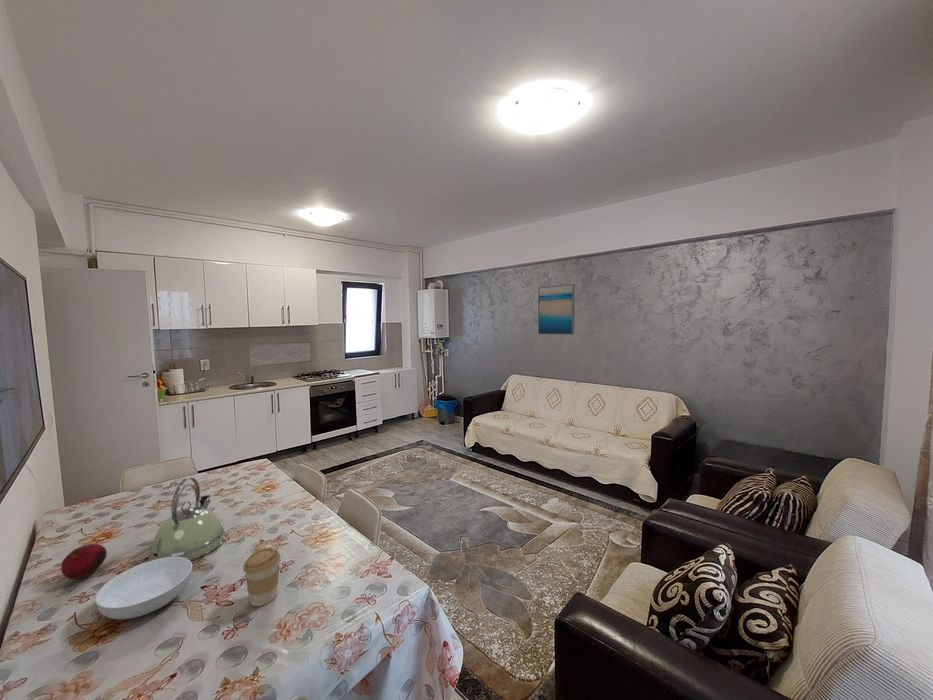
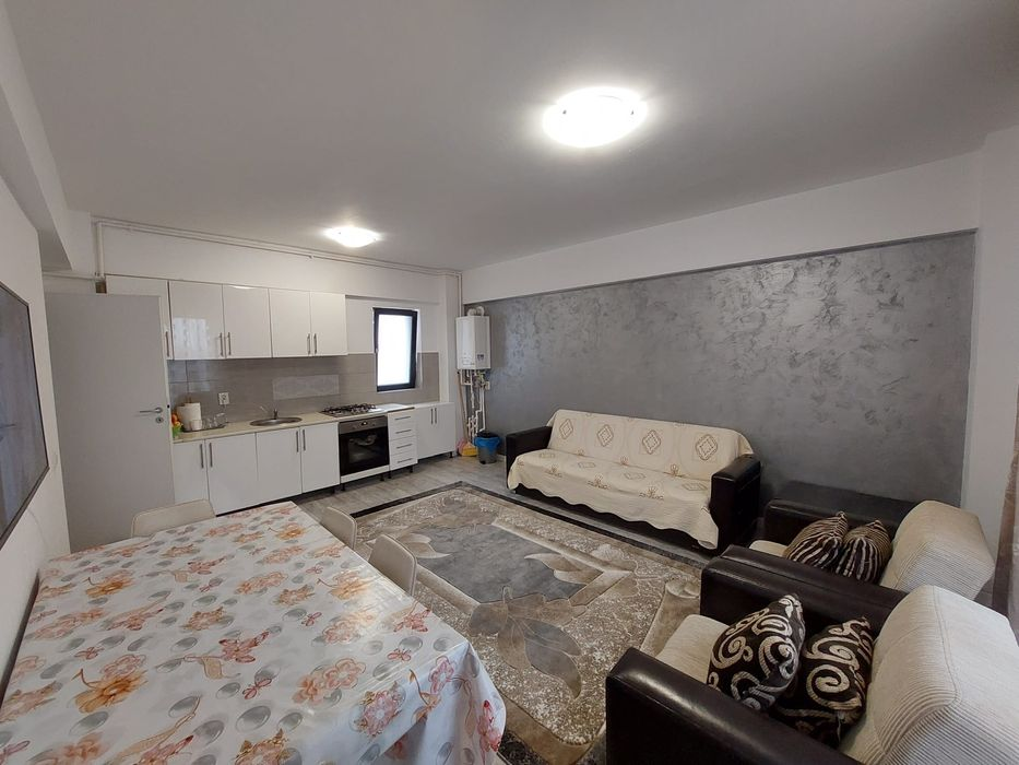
- coffee cup (262, 575)
- serving bowl (147, 590)
- wall art (555, 310)
- fruit (83, 560)
- kettle (189, 510)
